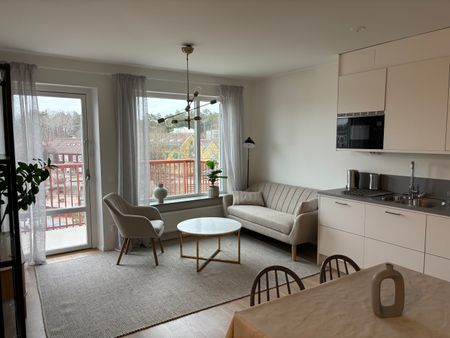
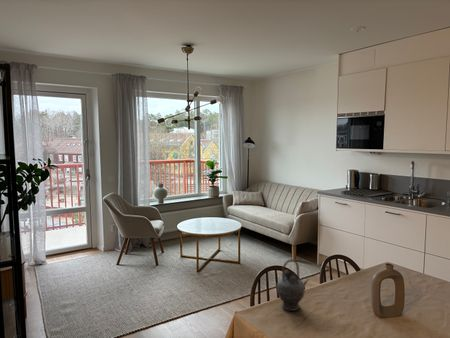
+ teapot (293, 283)
